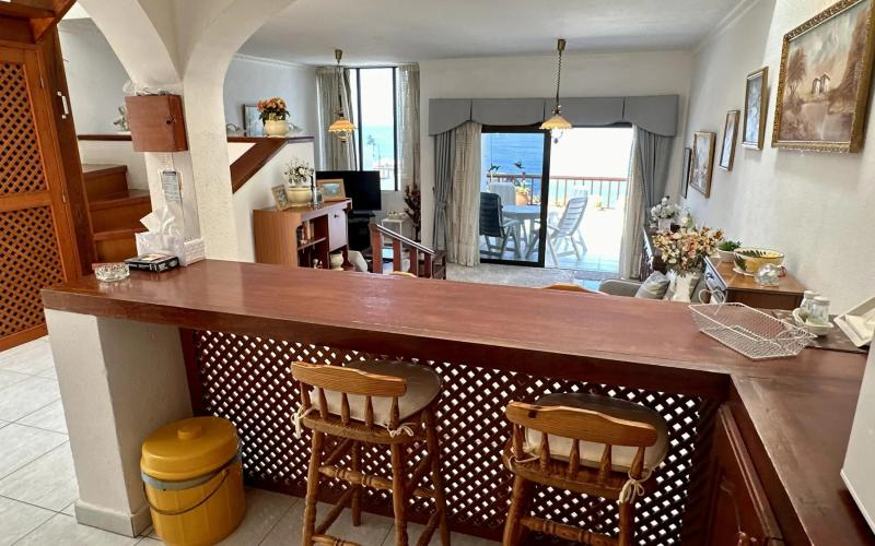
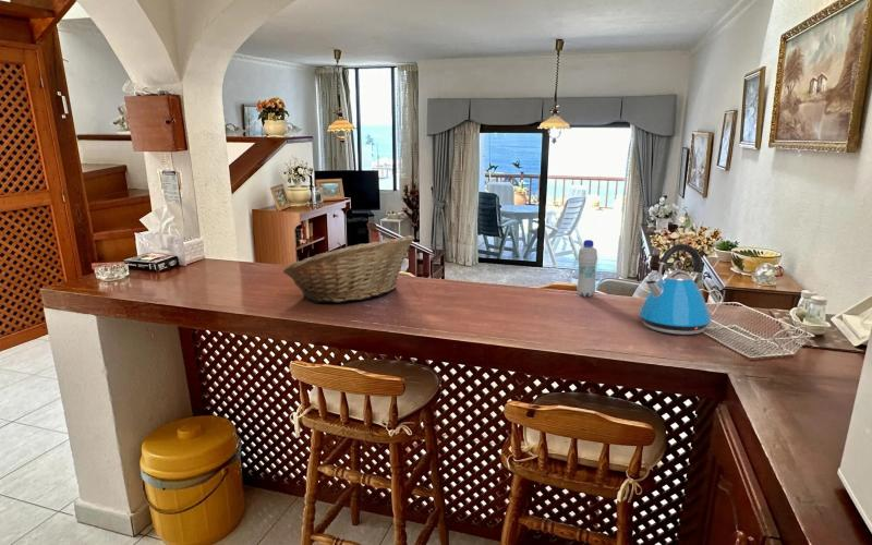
+ kettle (678, 284)
+ bottle (586, 267)
+ fruit basket (353, 264)
